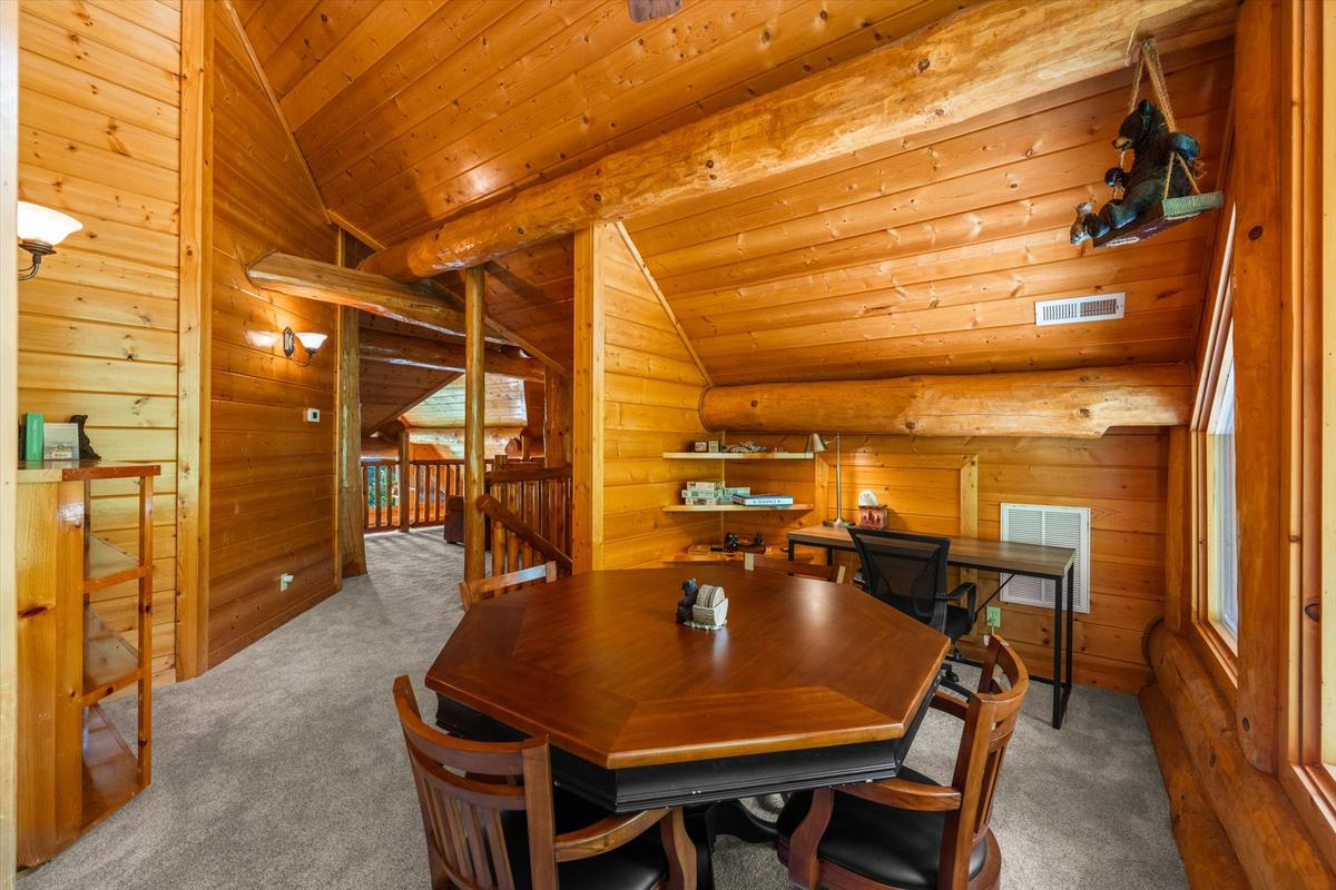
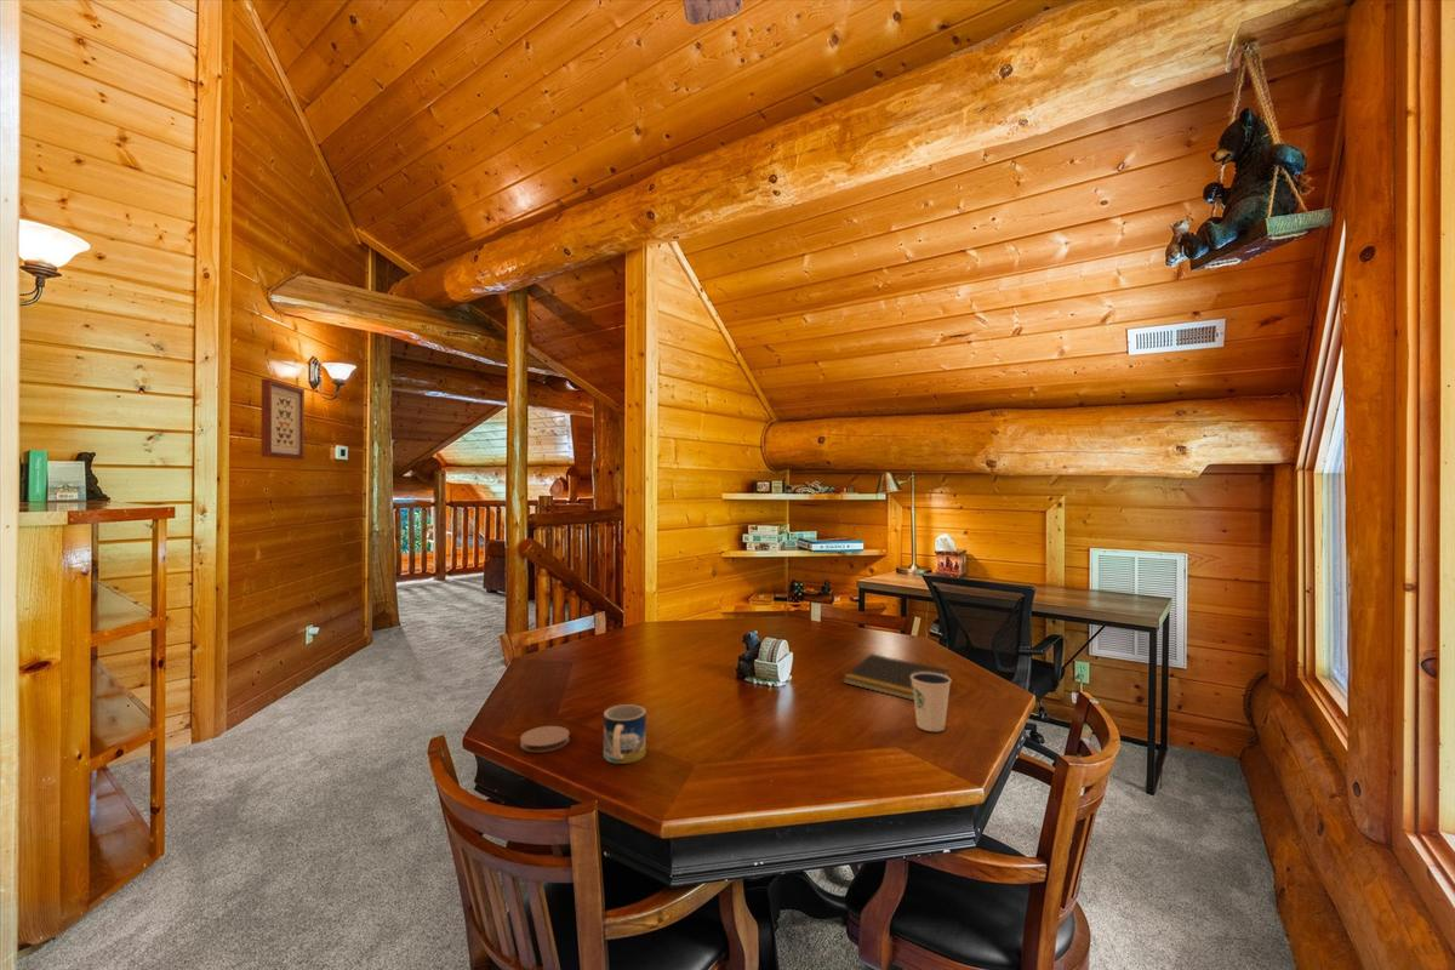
+ mug (622, 736)
+ dixie cup (930, 702)
+ wall art (284, 421)
+ coaster (544, 738)
+ notepad (895, 675)
